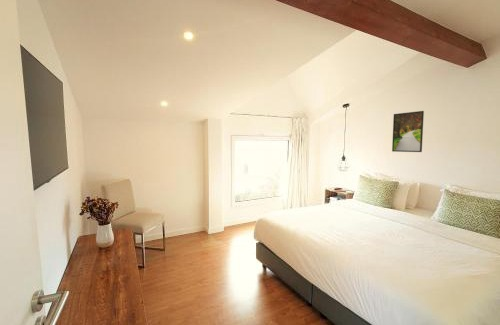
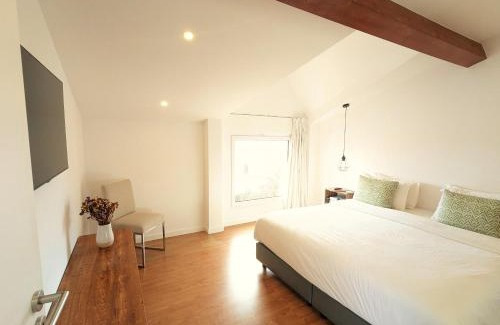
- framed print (407, 132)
